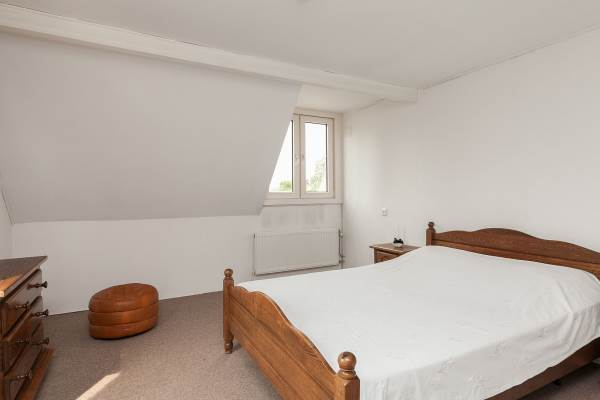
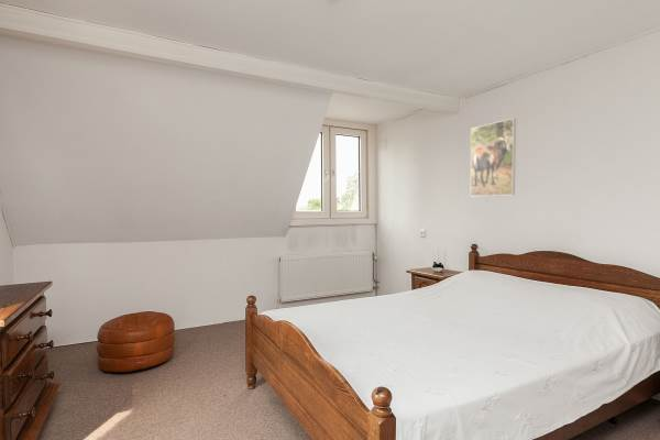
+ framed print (491, 160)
